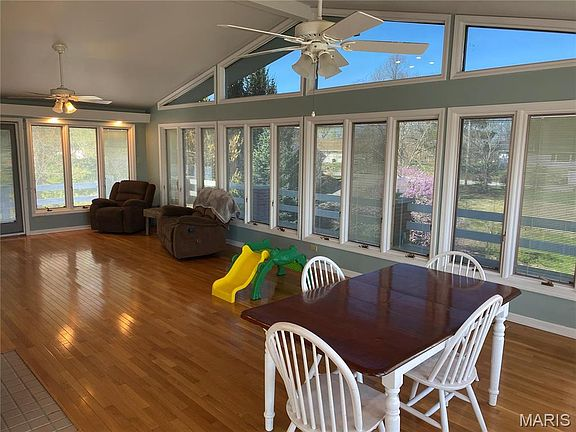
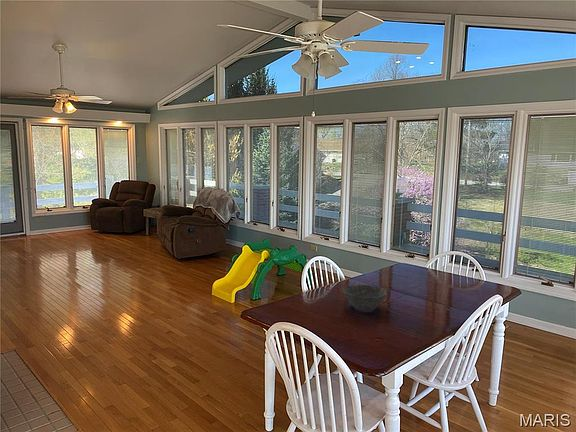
+ bowl (364, 298)
